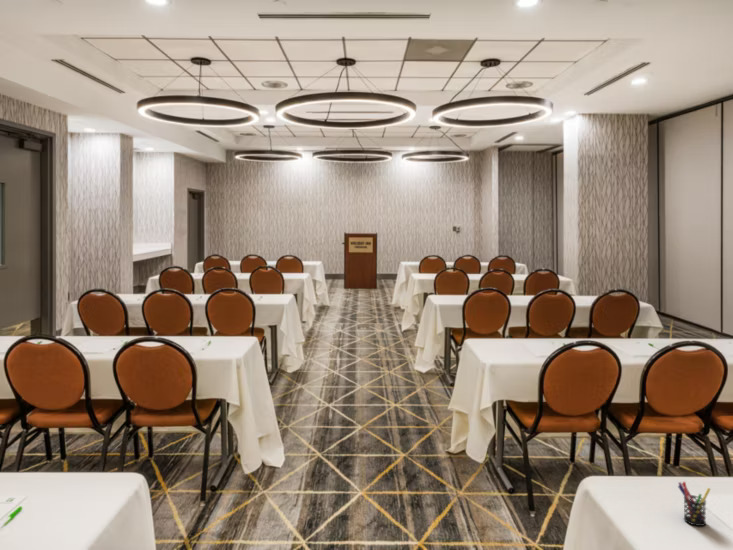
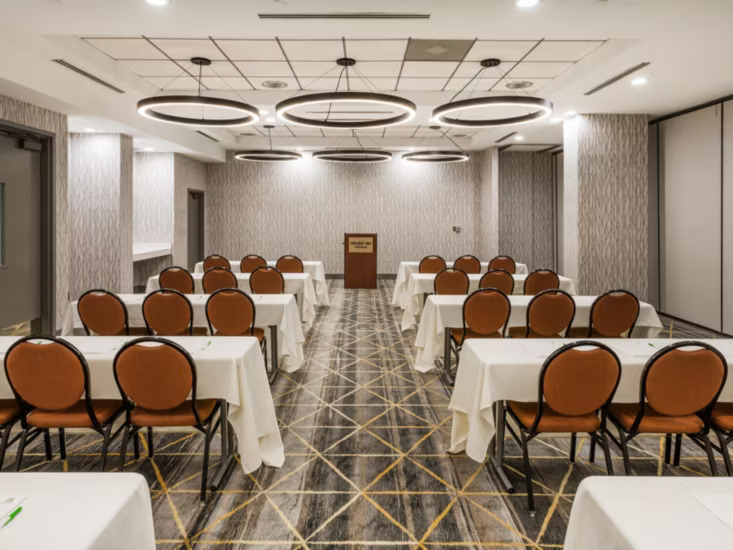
- pen holder (694, 502)
